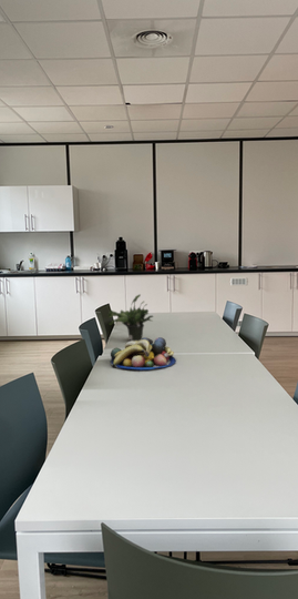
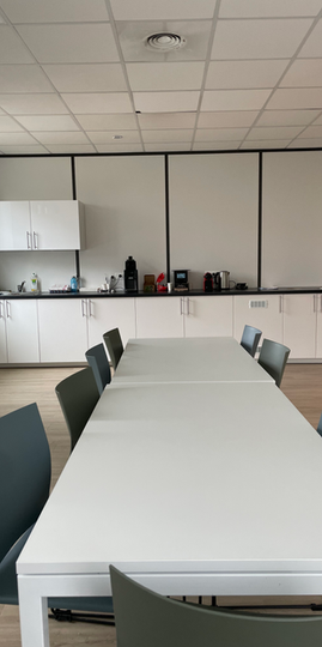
- fruit bowl (143, 349)
- potted plant (131, 317)
